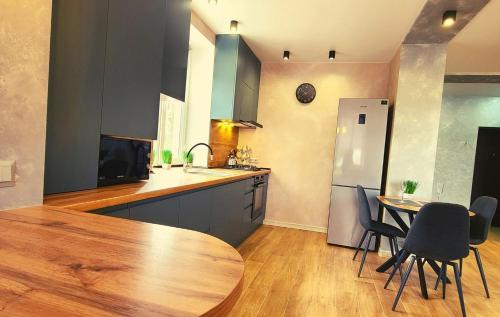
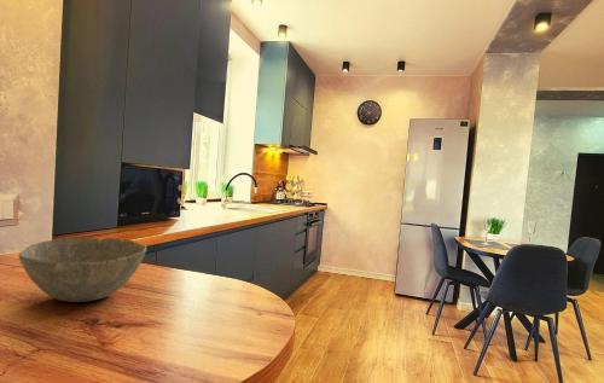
+ bowl (86, 271)
